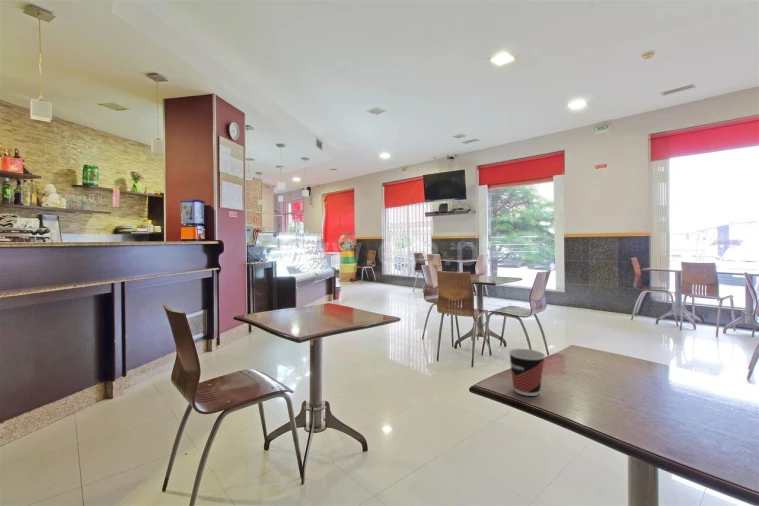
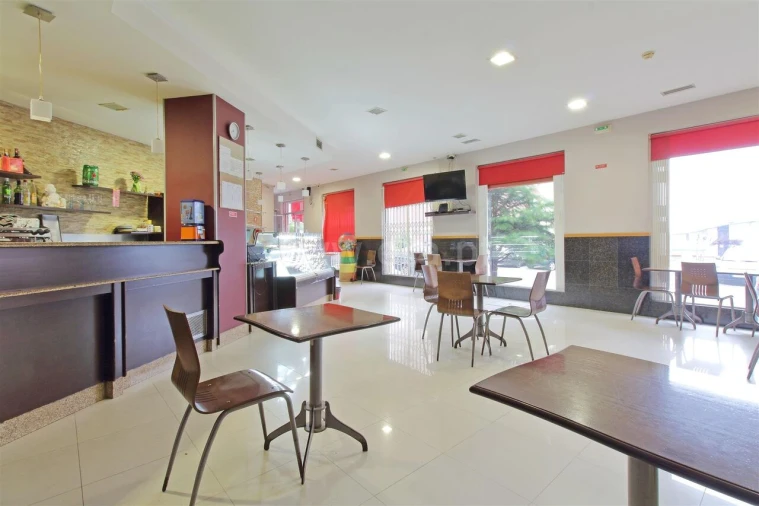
- cup (526, 372)
